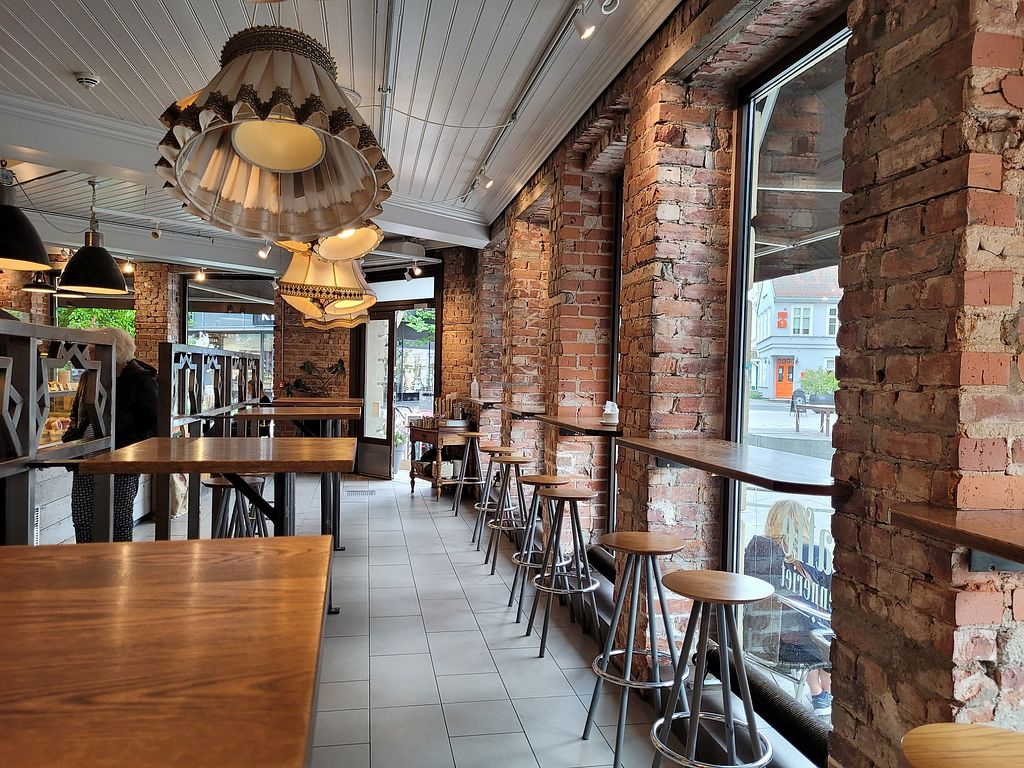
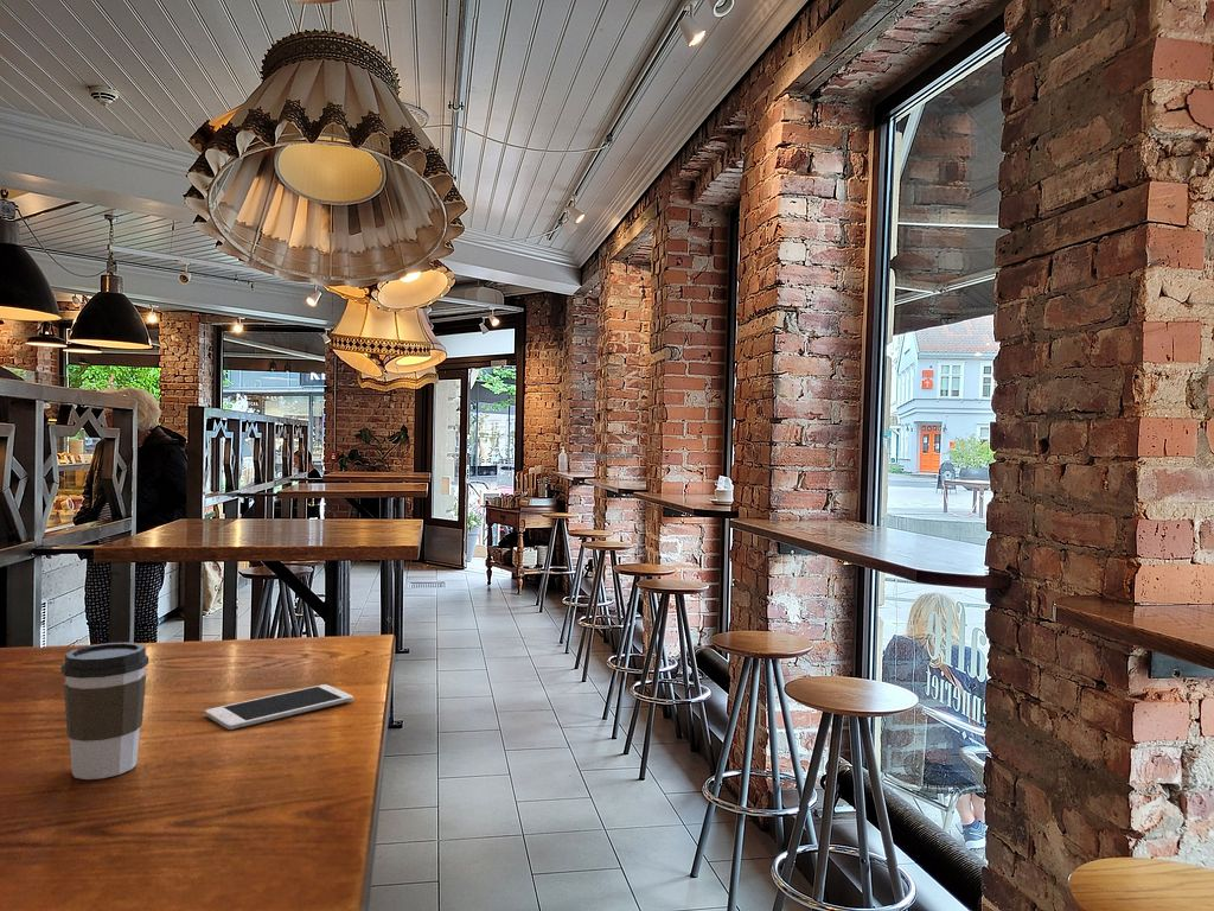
+ cell phone (281, 705)
+ coffee cup (104, 709)
